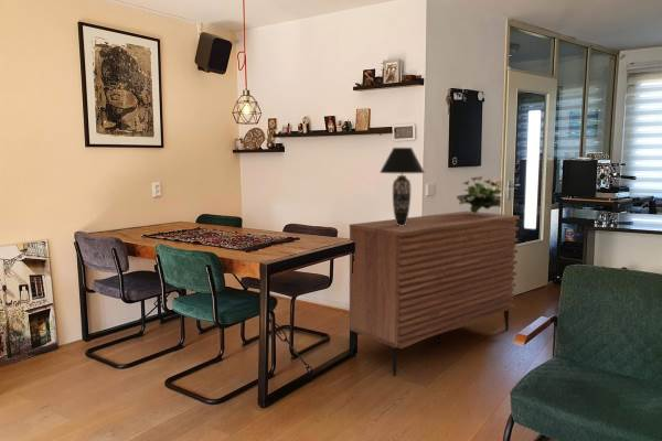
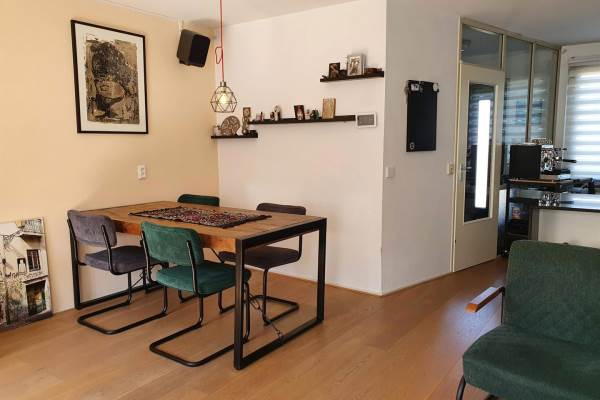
- table lamp (402, 186)
- flowering plant (481, 195)
- sideboard (438, 281)
